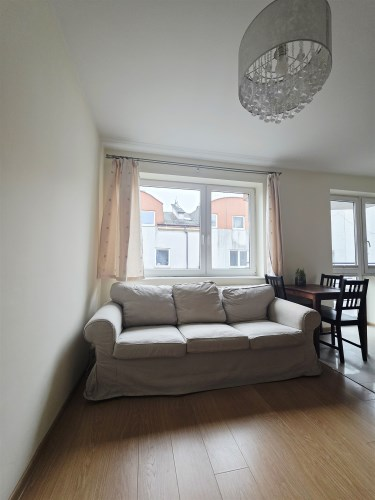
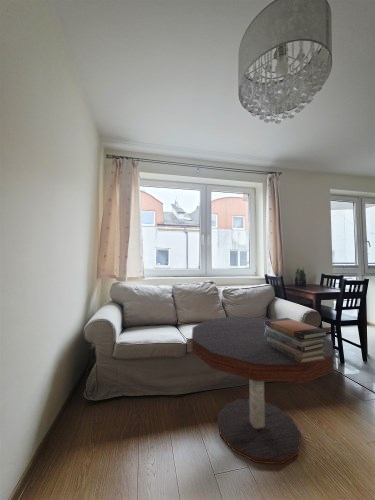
+ coffee table (256, 380)
+ book stack (293, 337)
